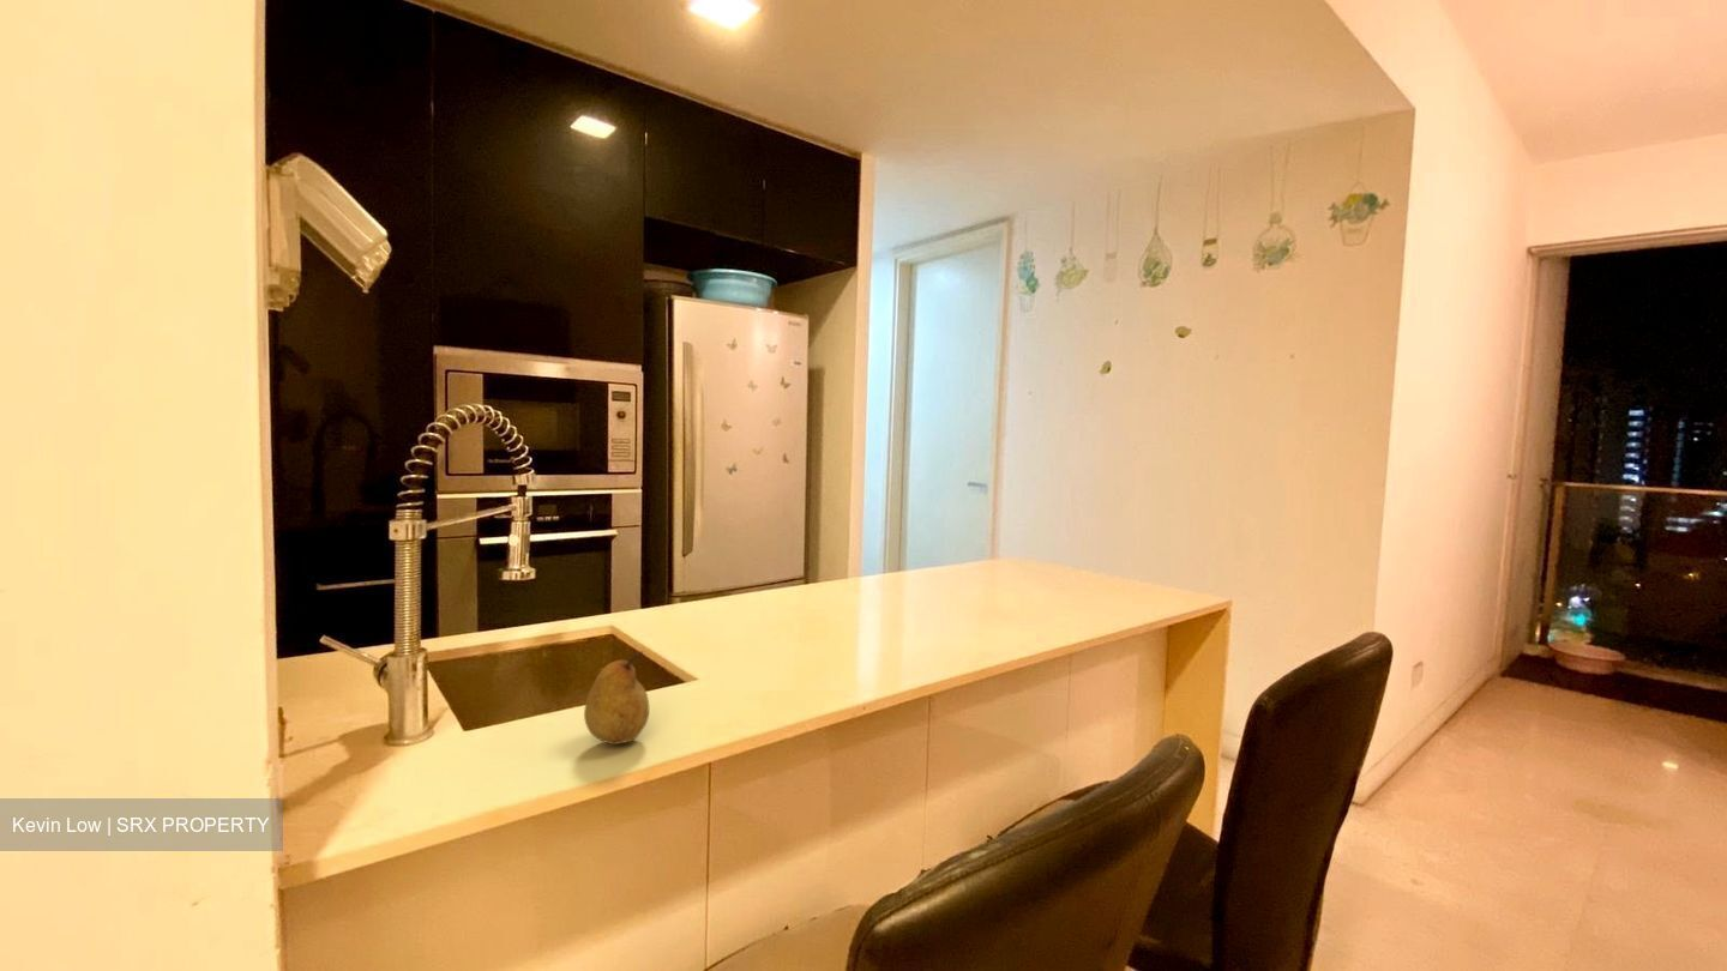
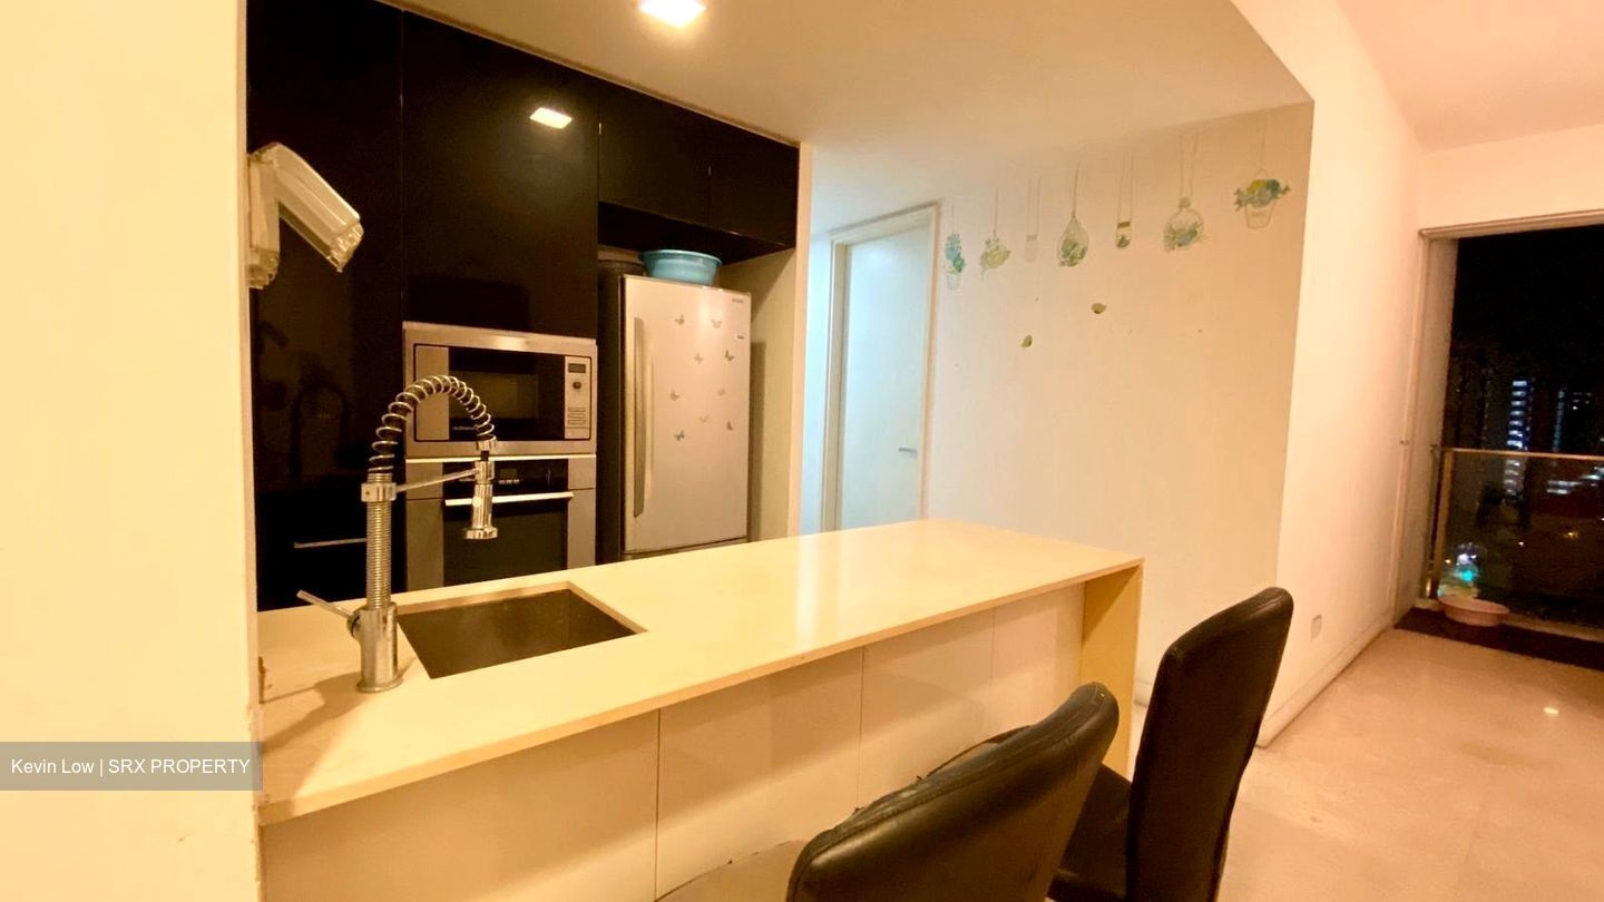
- fruit (618, 695)
